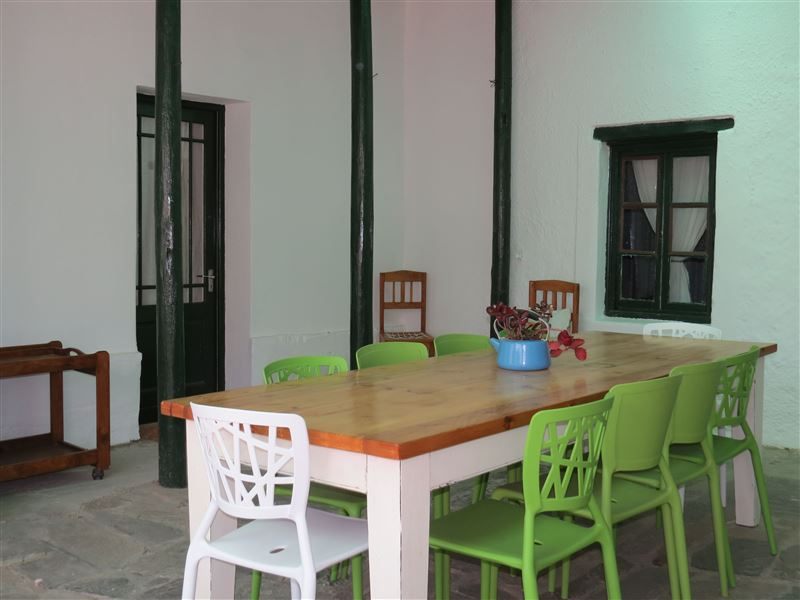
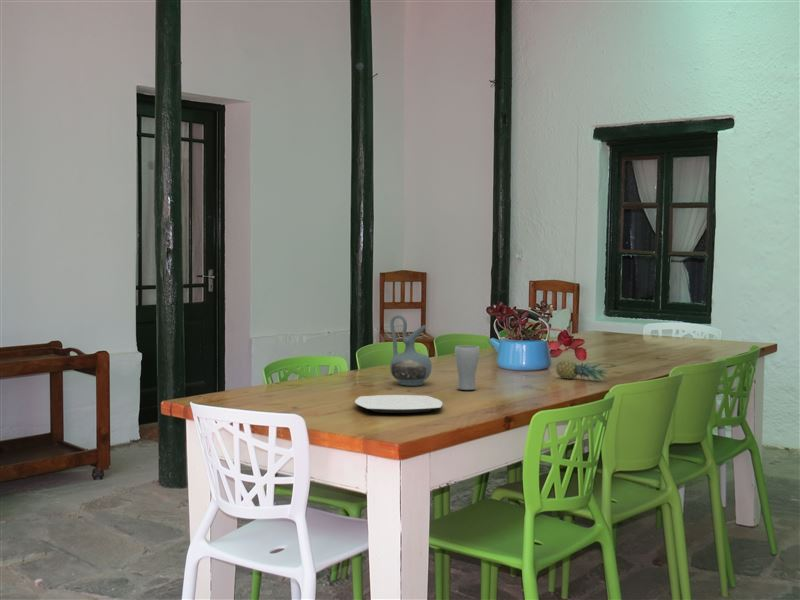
+ plate (398, 404)
+ drinking glass (466, 367)
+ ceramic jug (410, 349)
+ fruit (582, 370)
